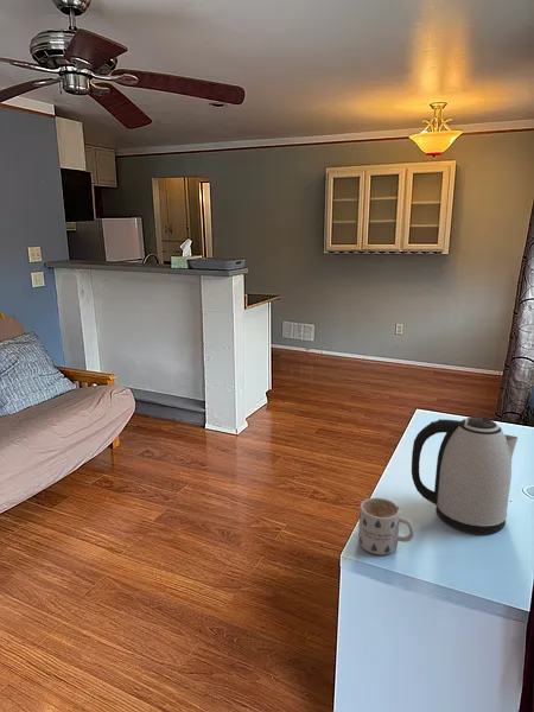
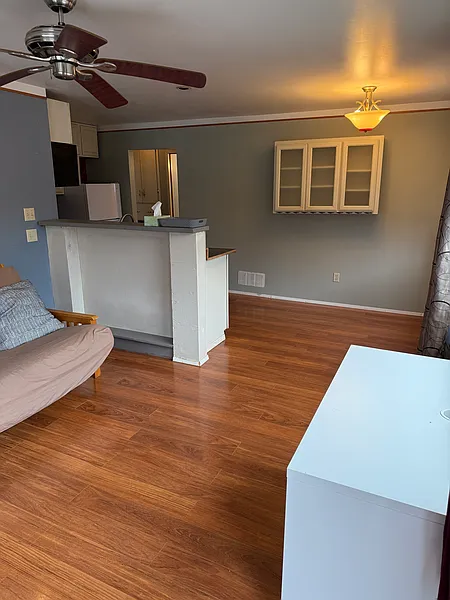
- mug (386, 527)
- kettle (460, 466)
